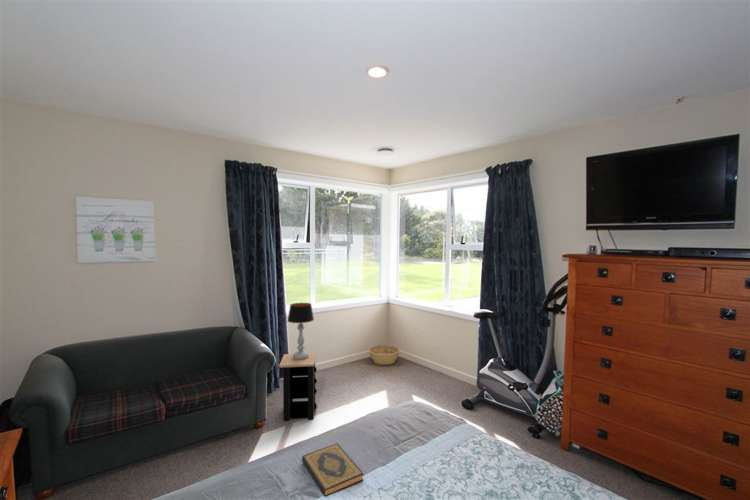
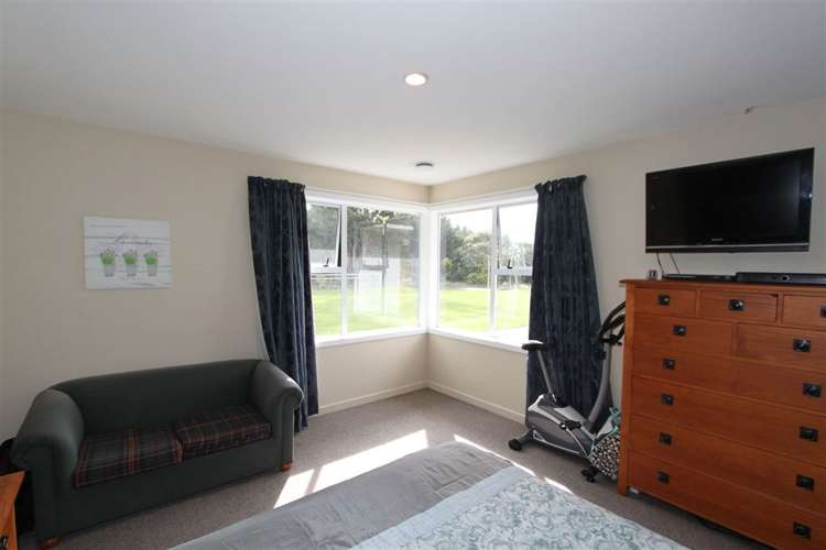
- hardback book (331, 467)
- basket (384, 355)
- table lamp (300, 330)
- side table (299, 385)
